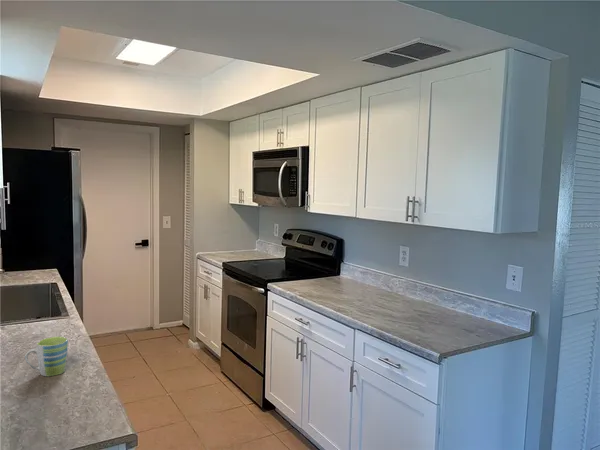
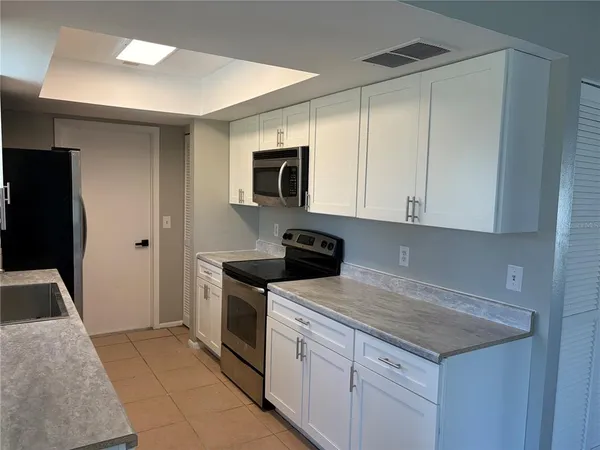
- mug (47, 357)
